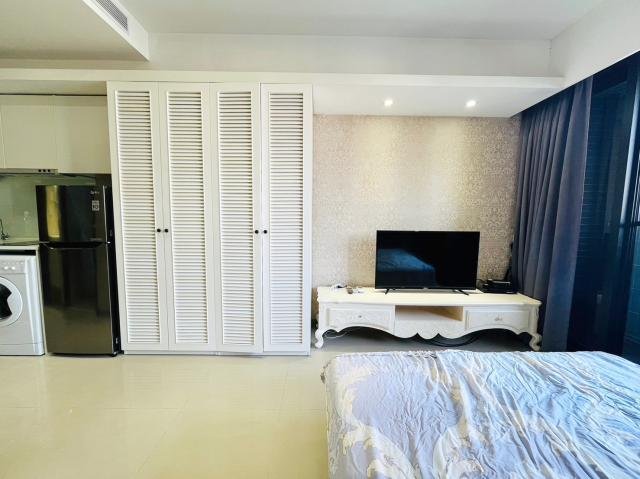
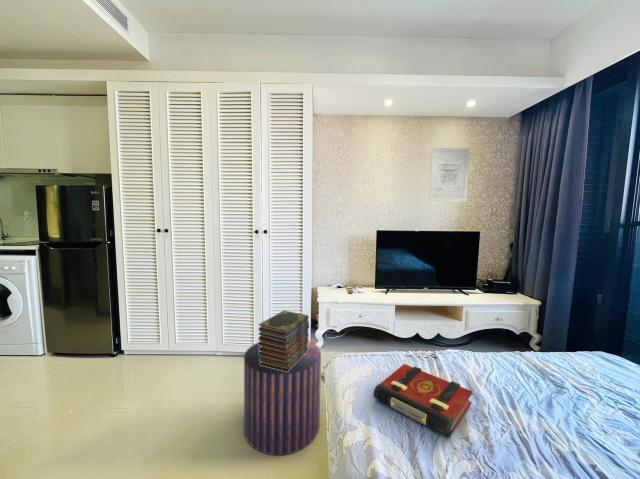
+ wall art (449, 175)
+ book (422, 395)
+ pouf (282, 389)
+ book stack (284, 337)
